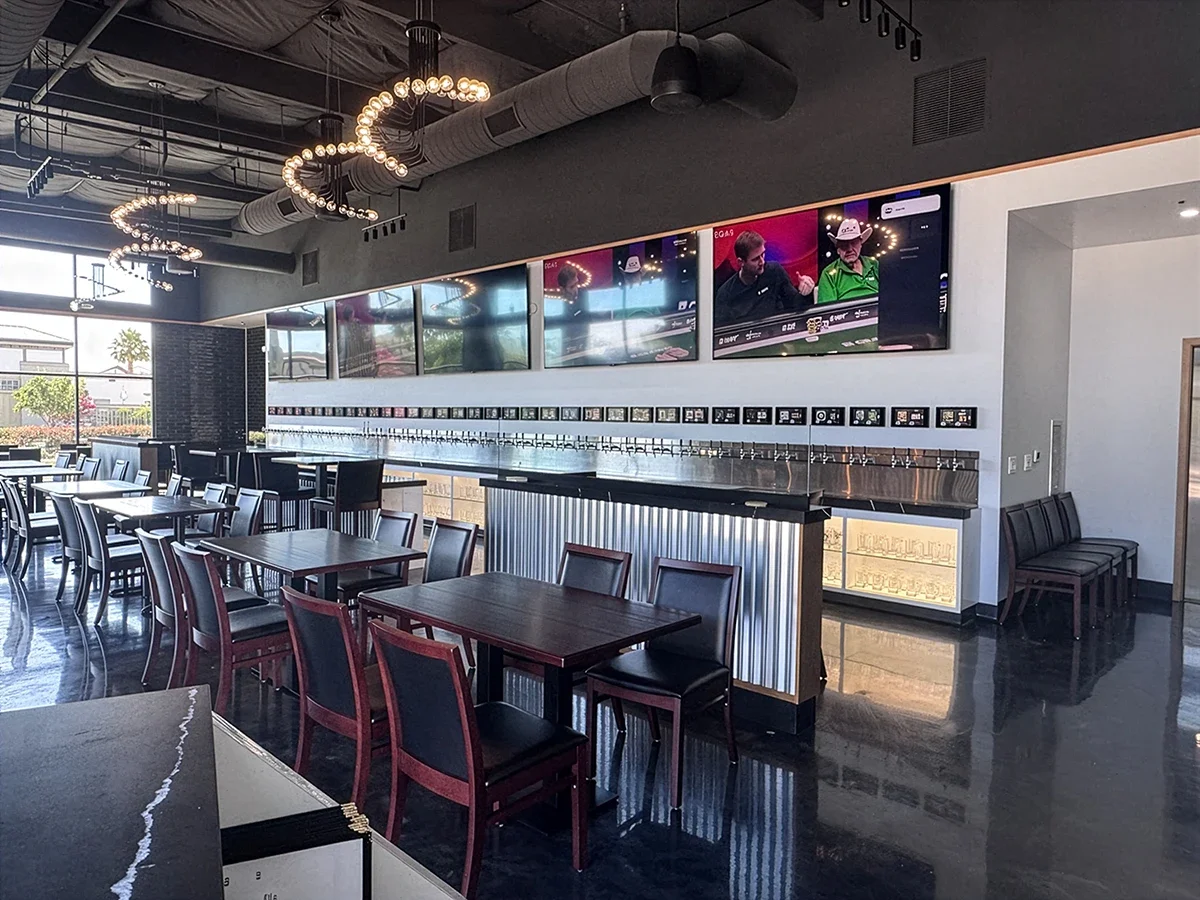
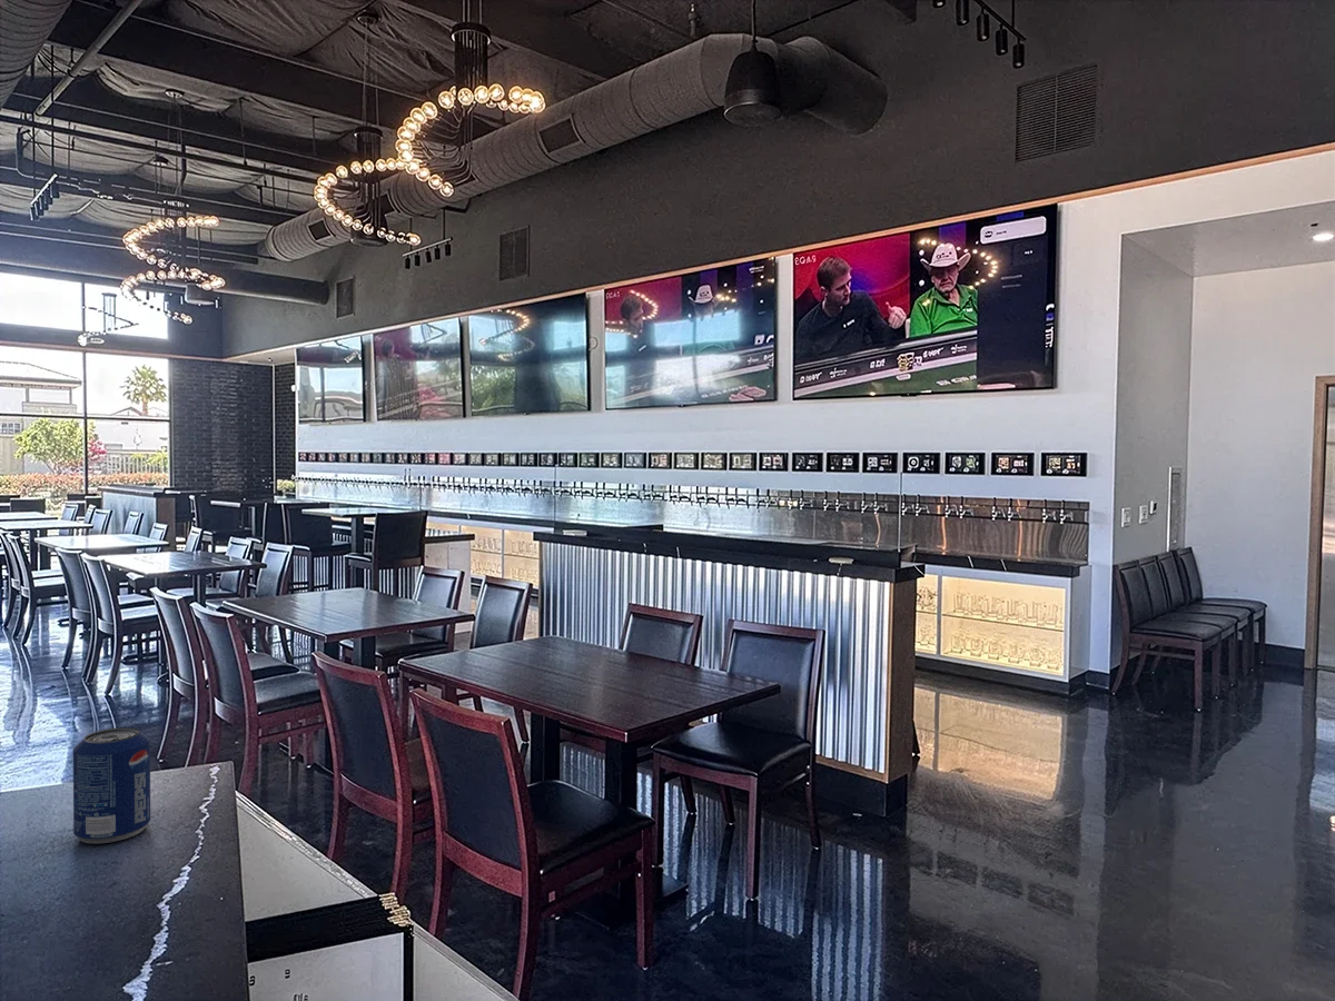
+ beverage can (112, 783)
